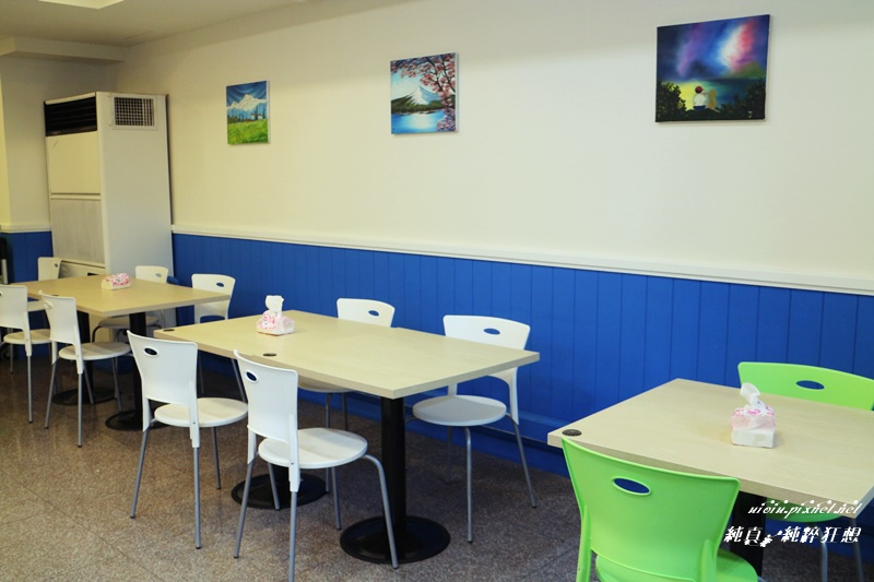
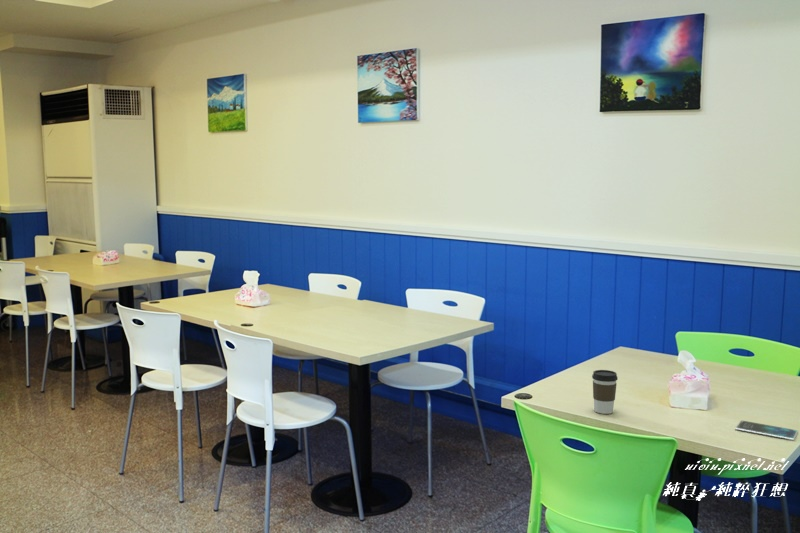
+ coffee cup (604, 391)
+ smartphone (766, 429)
